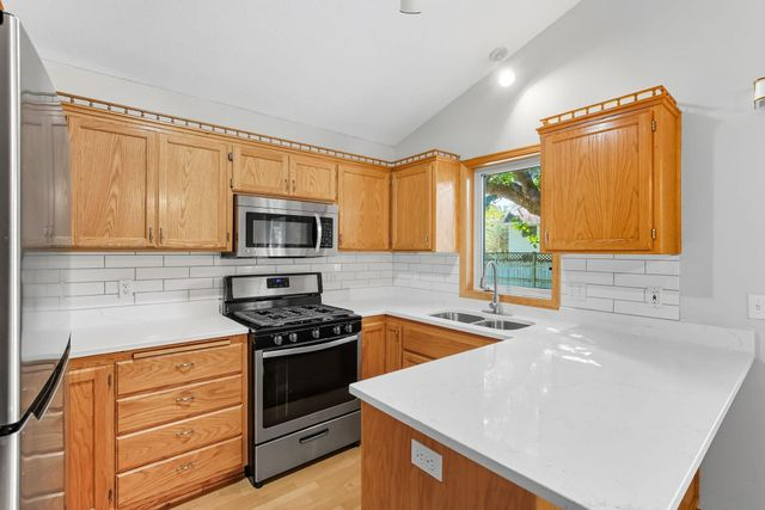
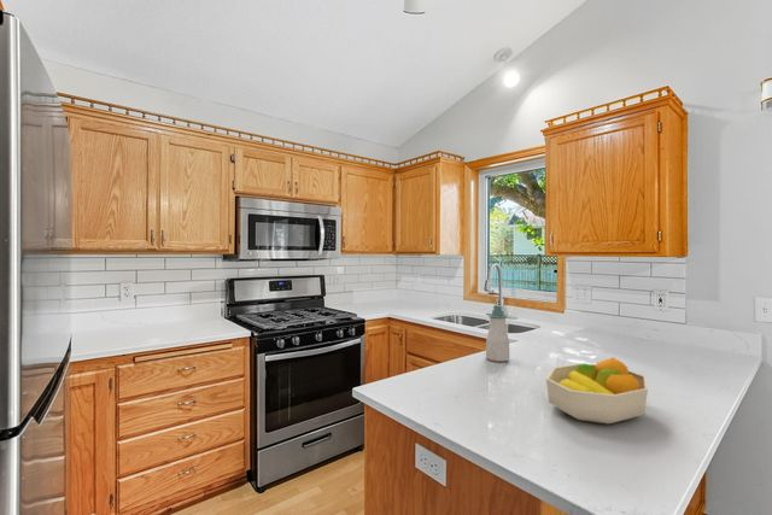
+ fruit bowl (596, 386)
+ soap bottle (497, 332)
